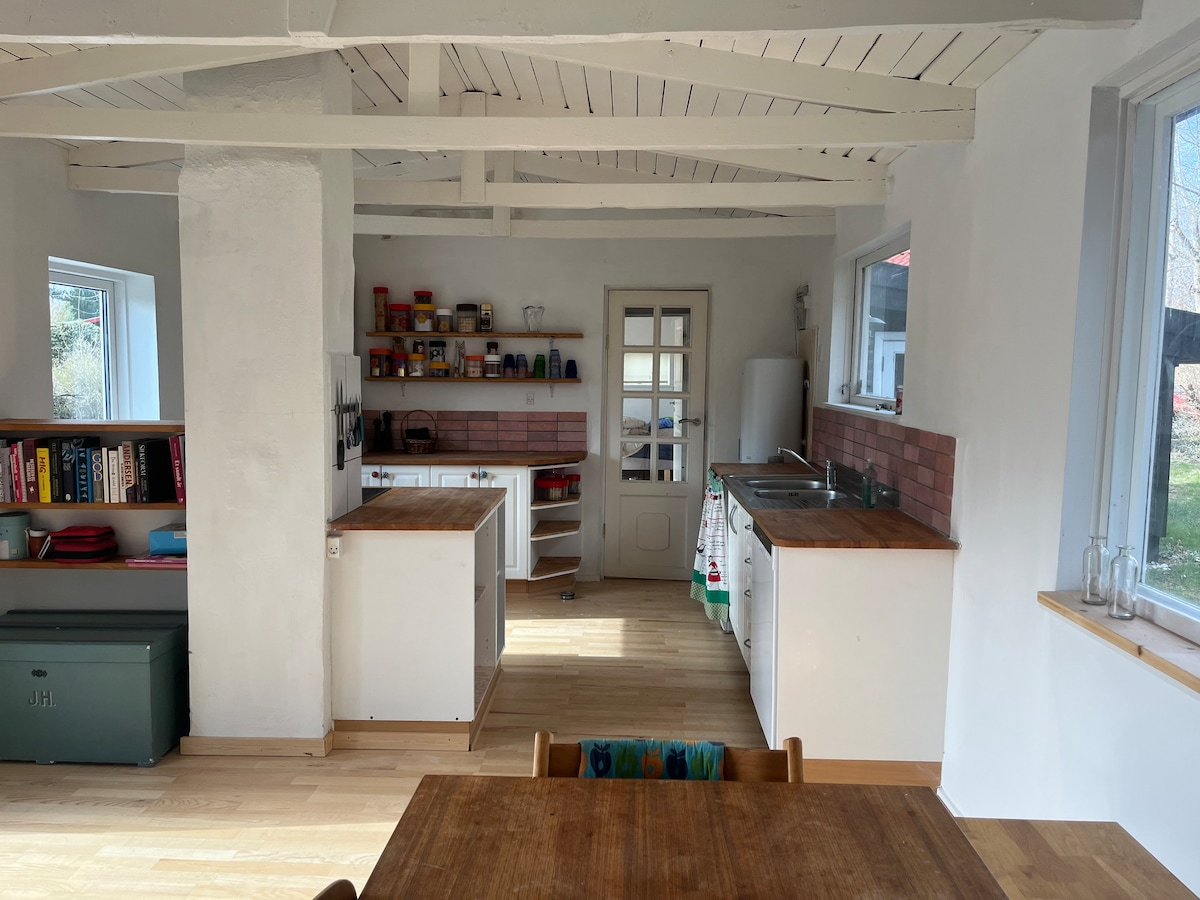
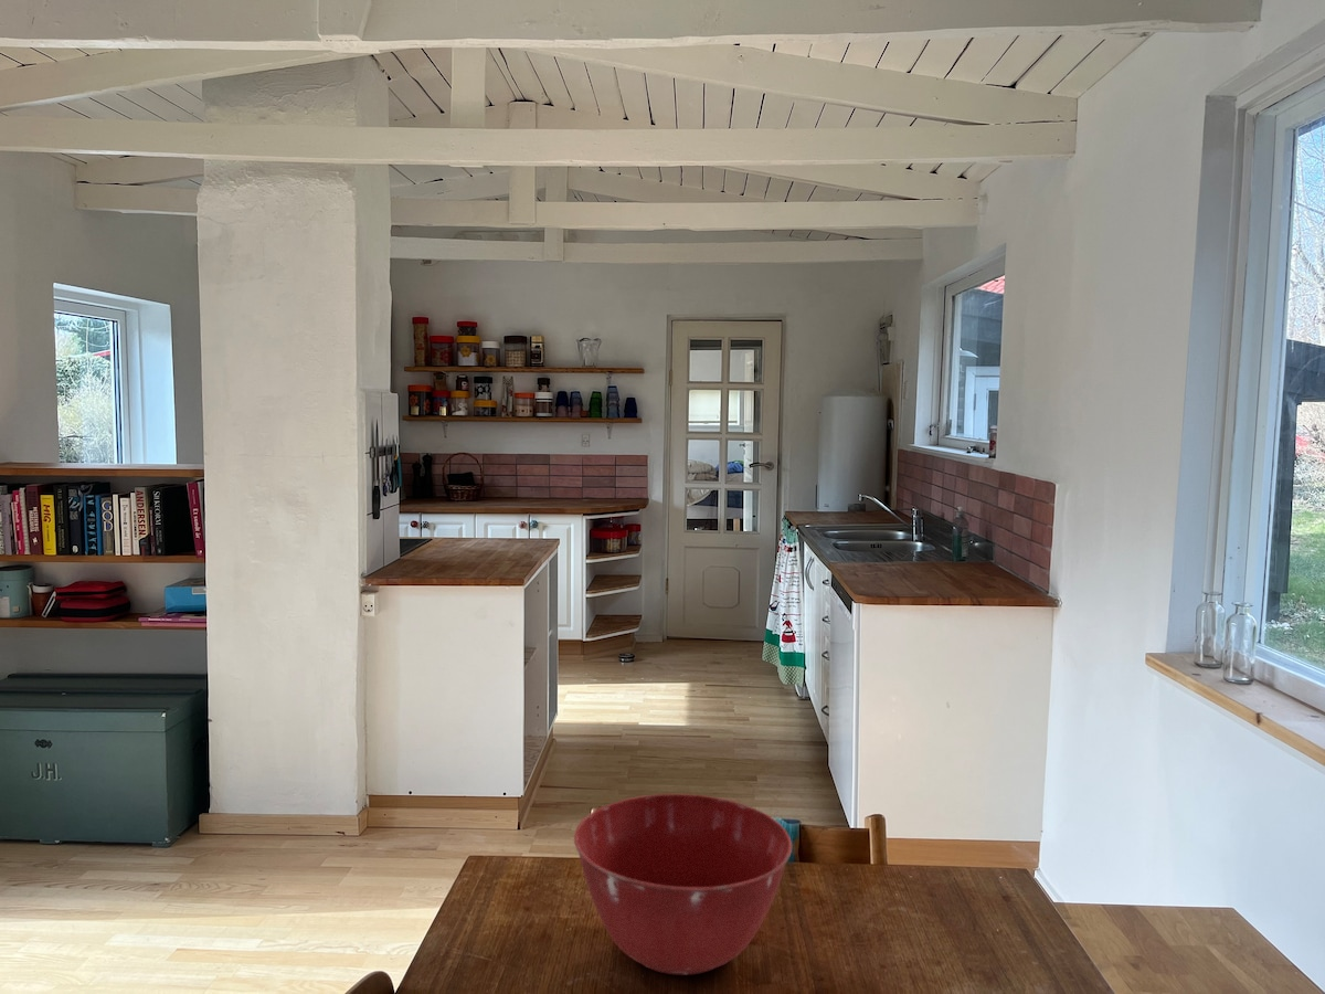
+ mixing bowl (681, 889)
